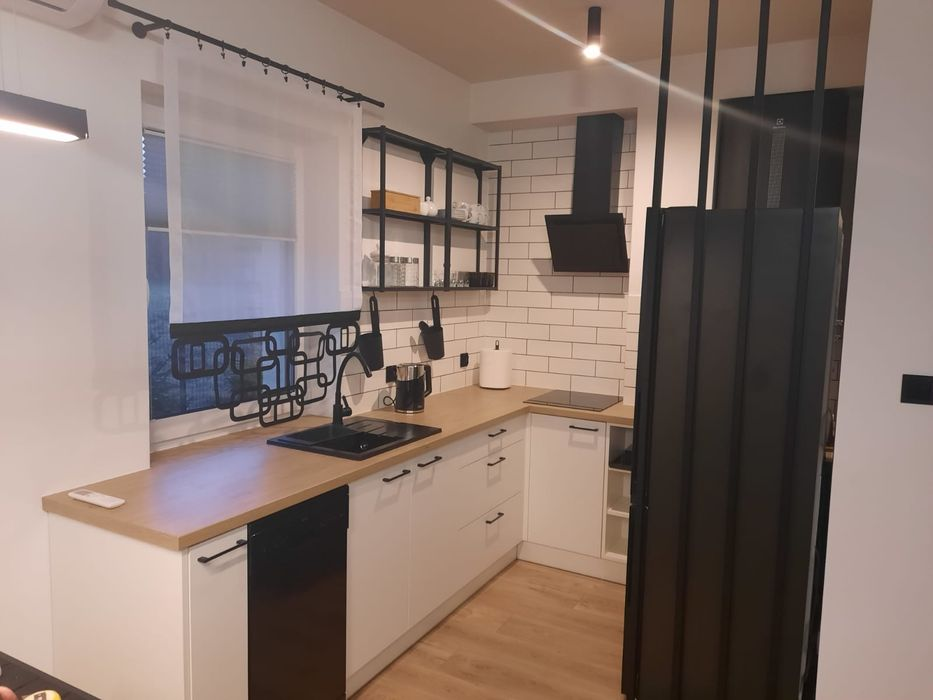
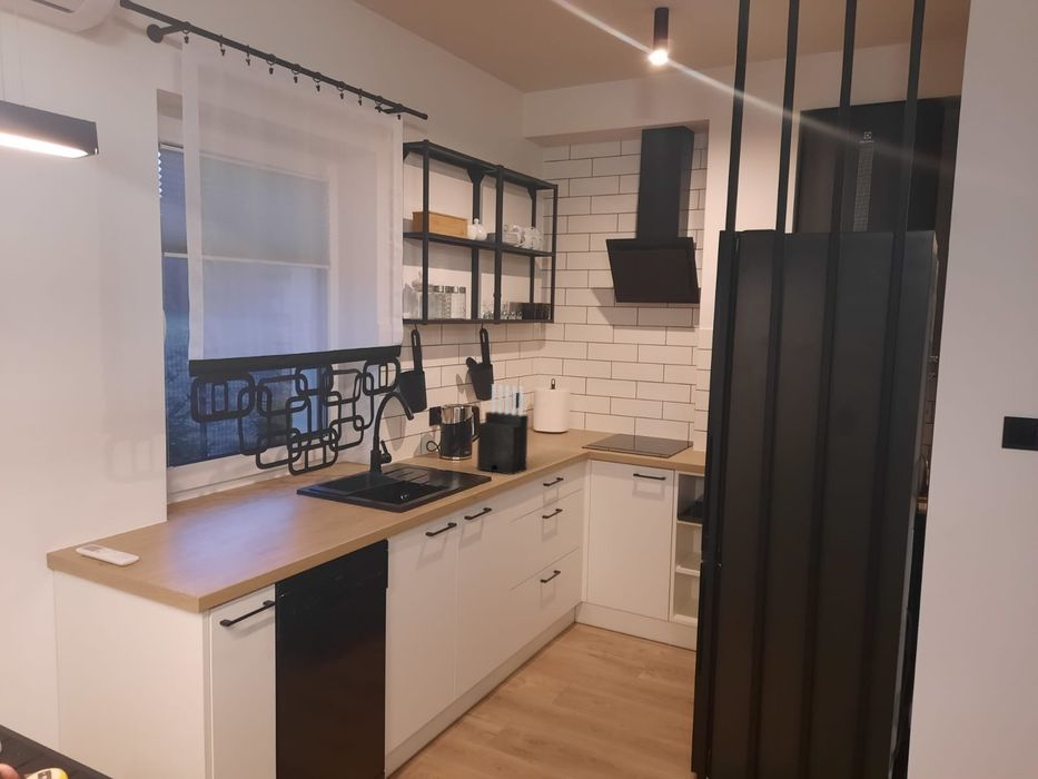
+ knife block (501, 428)
